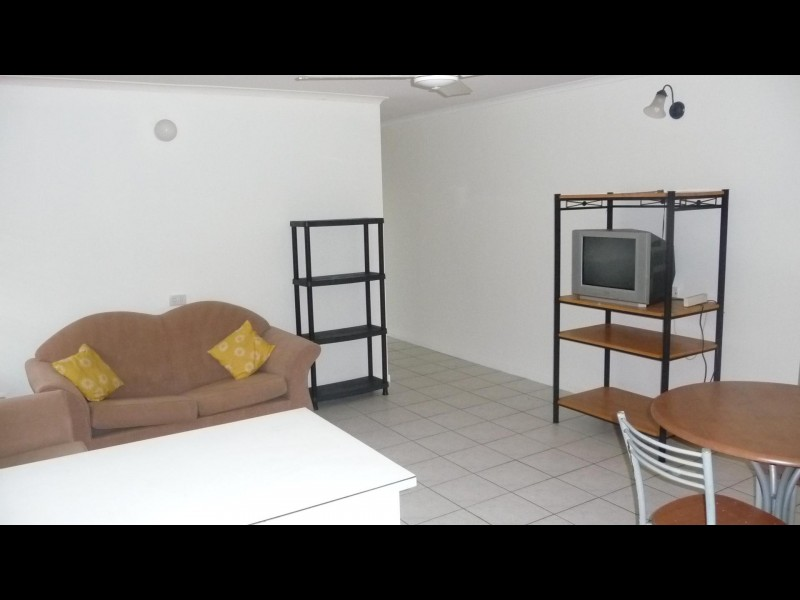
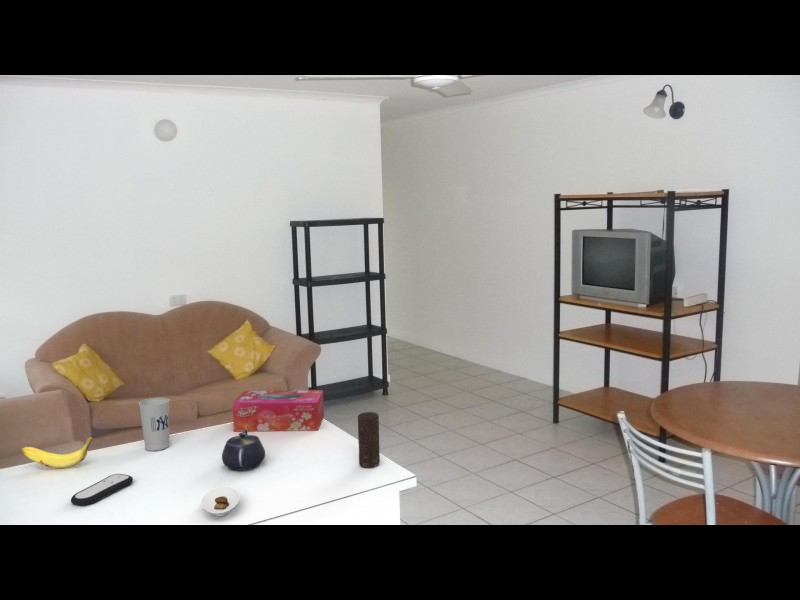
+ remote control (102, 488)
+ saucer (220, 503)
+ candle (368, 439)
+ cup (155, 424)
+ tissue box (279, 410)
+ teapot (243, 448)
+ banana (58, 454)
